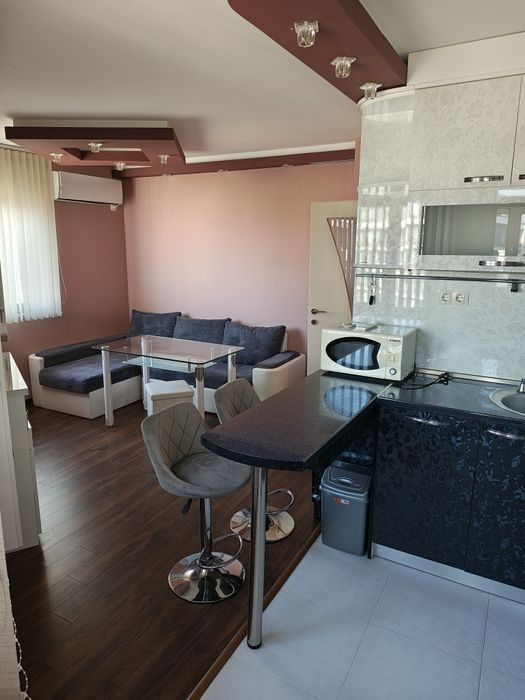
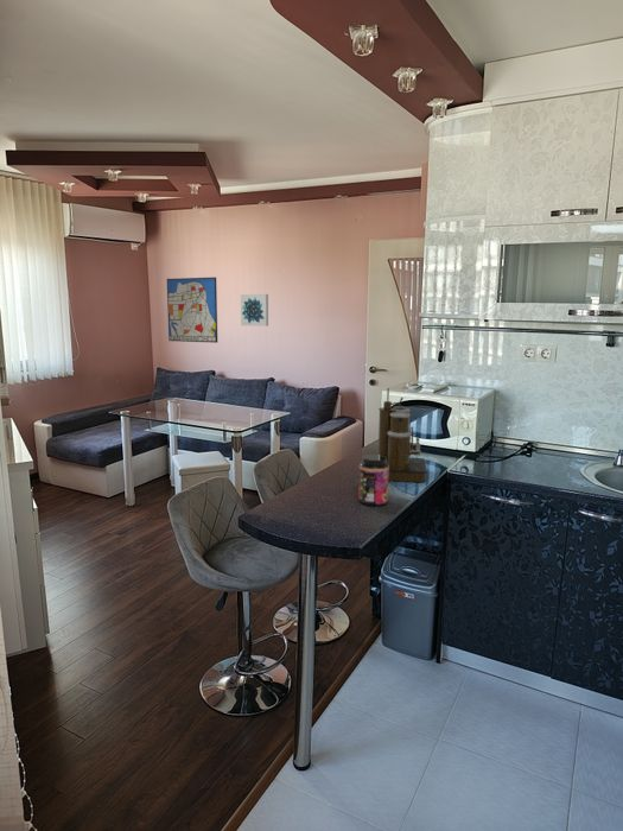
+ wall art (254, 310)
+ coffee maker (401, 431)
+ wall art (191, 310)
+ jar (374, 480)
